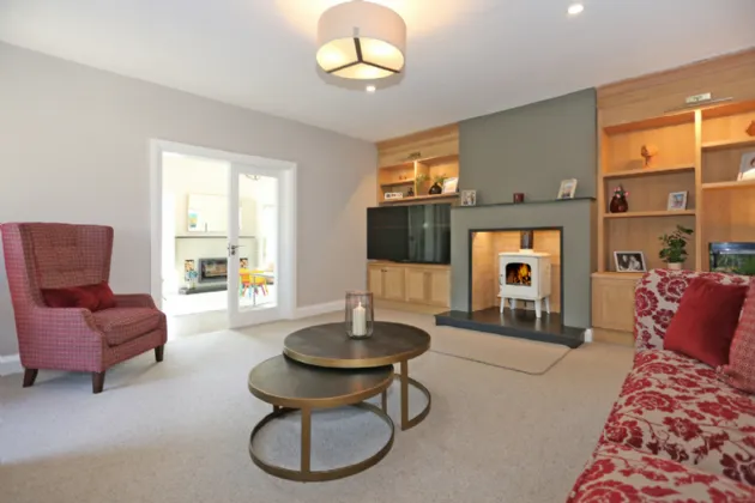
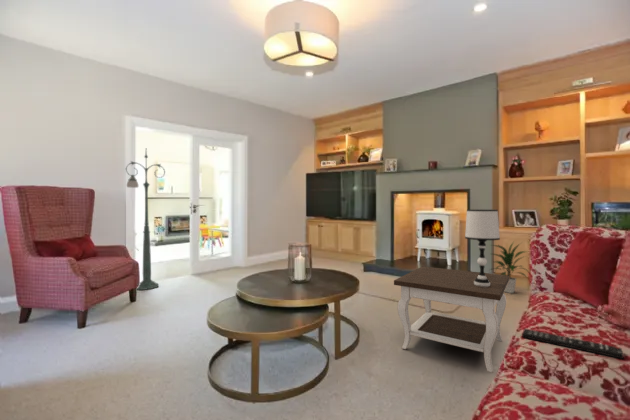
+ side table (451, 315)
+ table lamp (482, 247)
+ floor lamp (146, 214)
+ remote control (569, 341)
+ indoor plant (507, 266)
